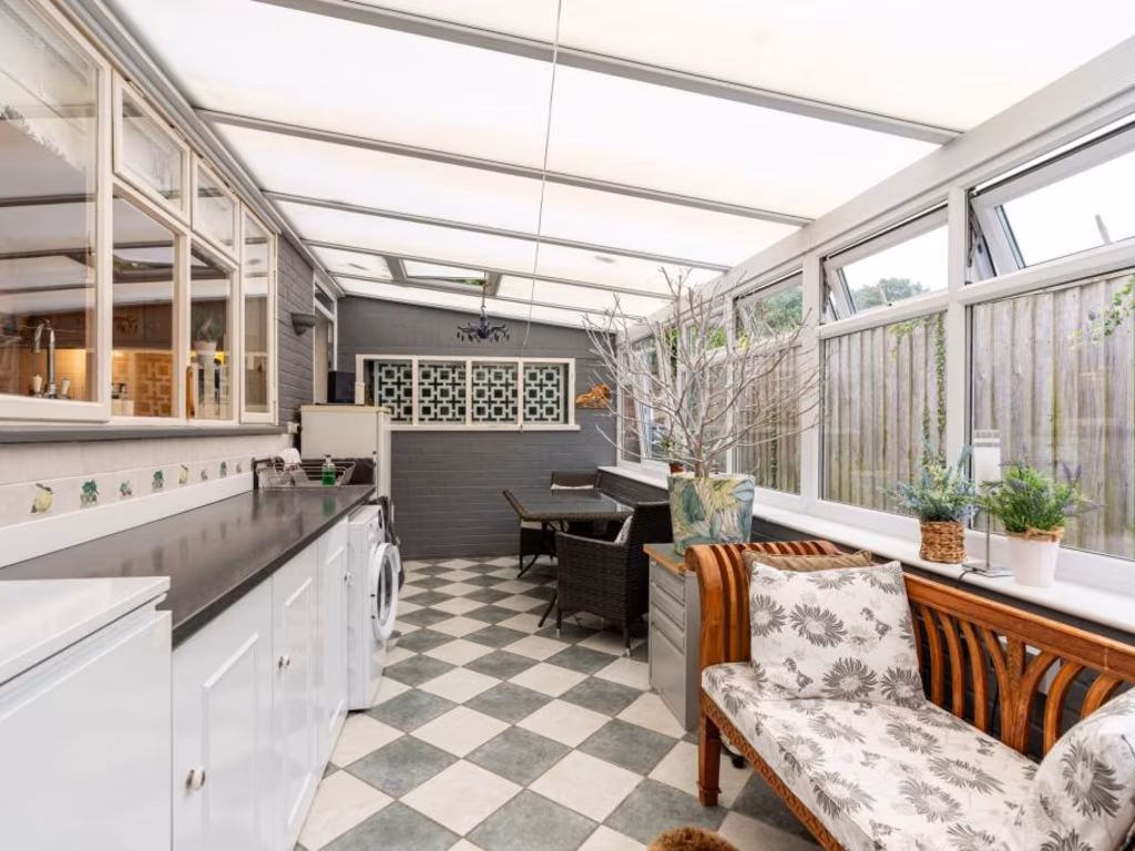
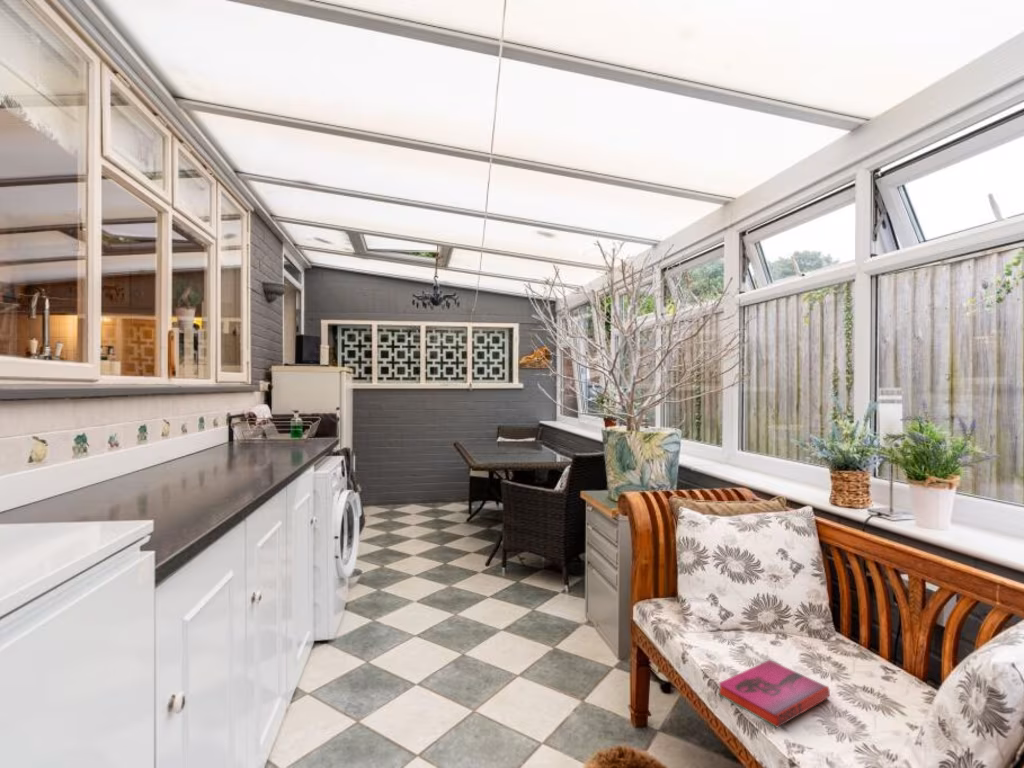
+ hardback book (773, 690)
